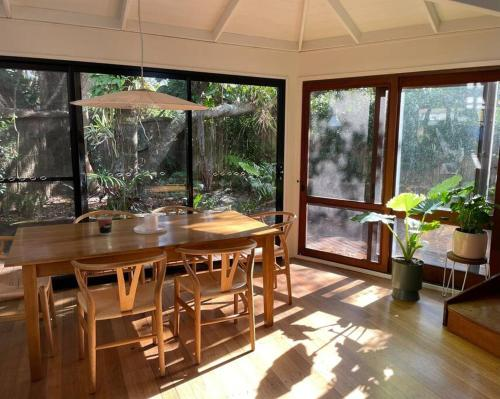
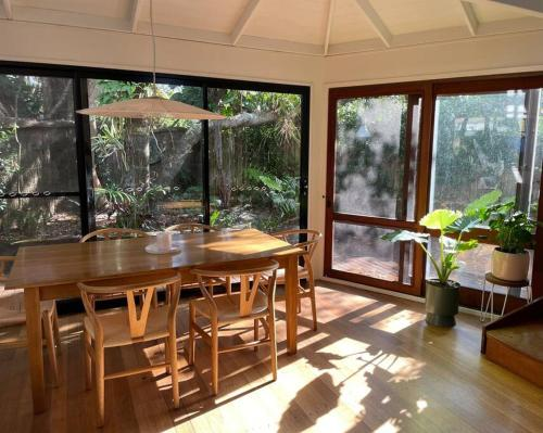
- cup (105, 225)
